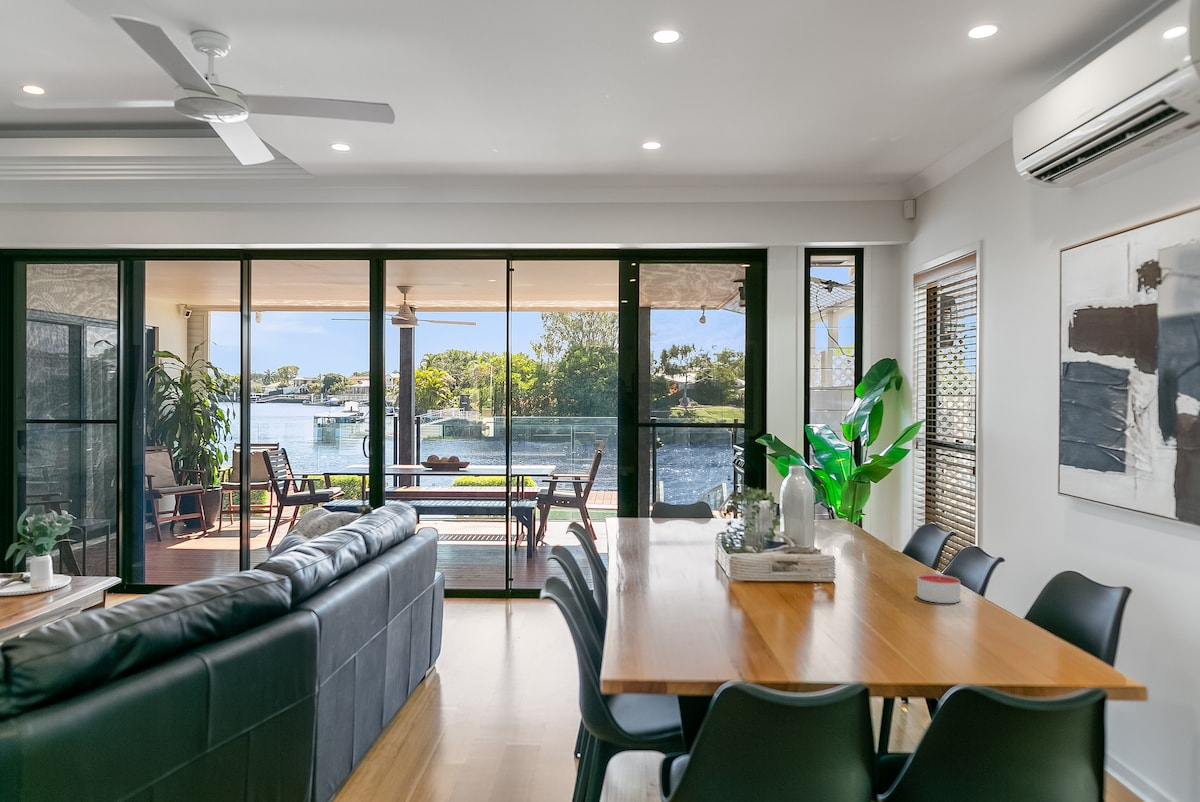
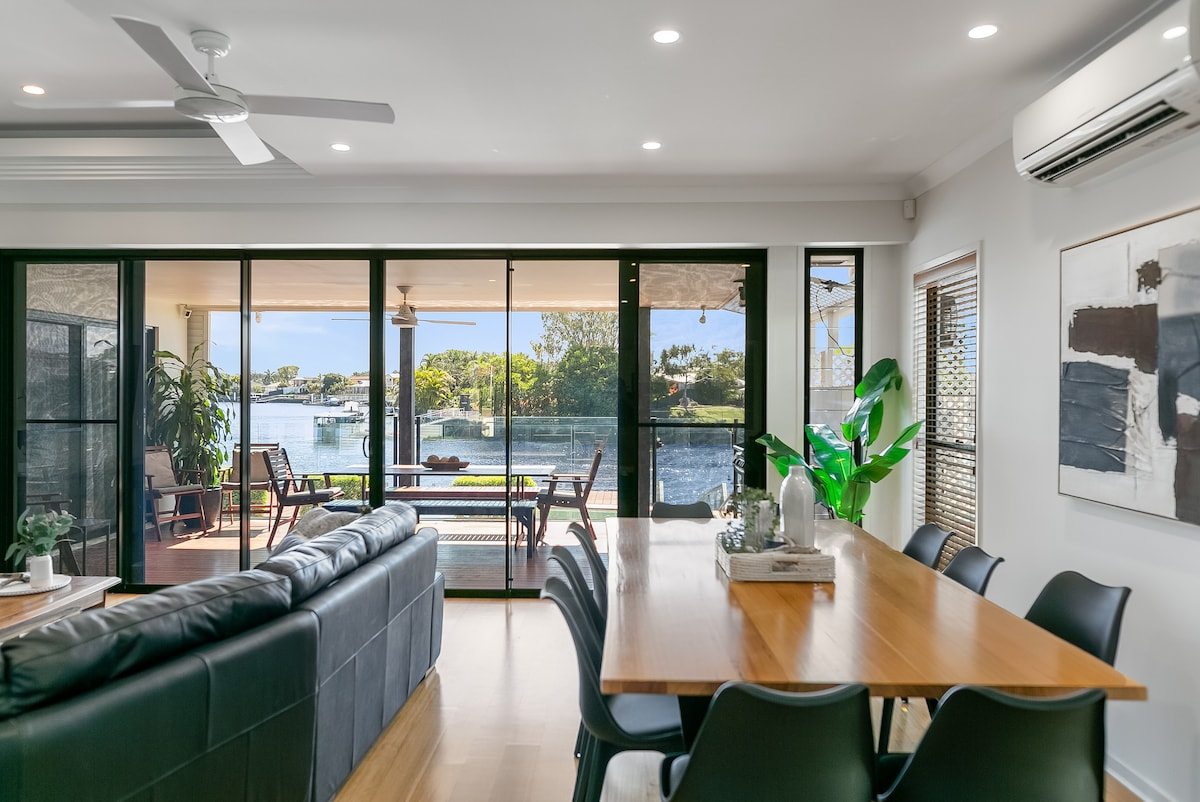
- candle (938, 587)
